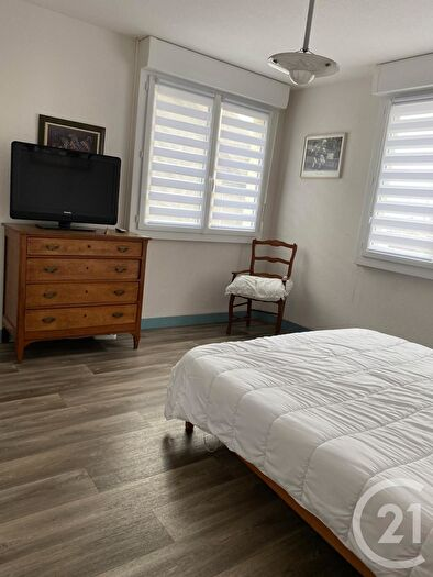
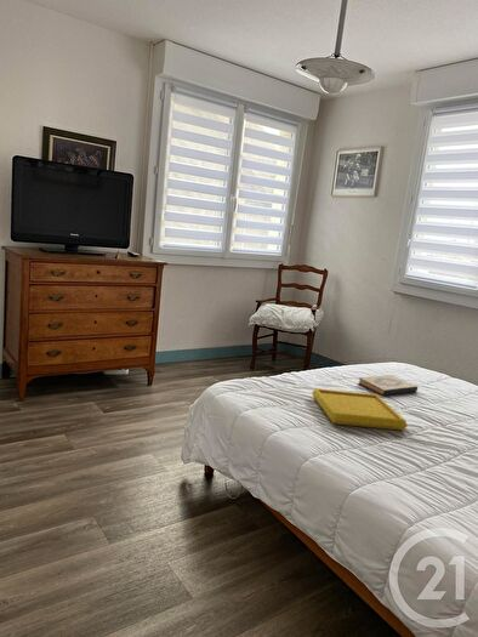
+ serving tray (355, 408)
+ hardback book (387, 385)
